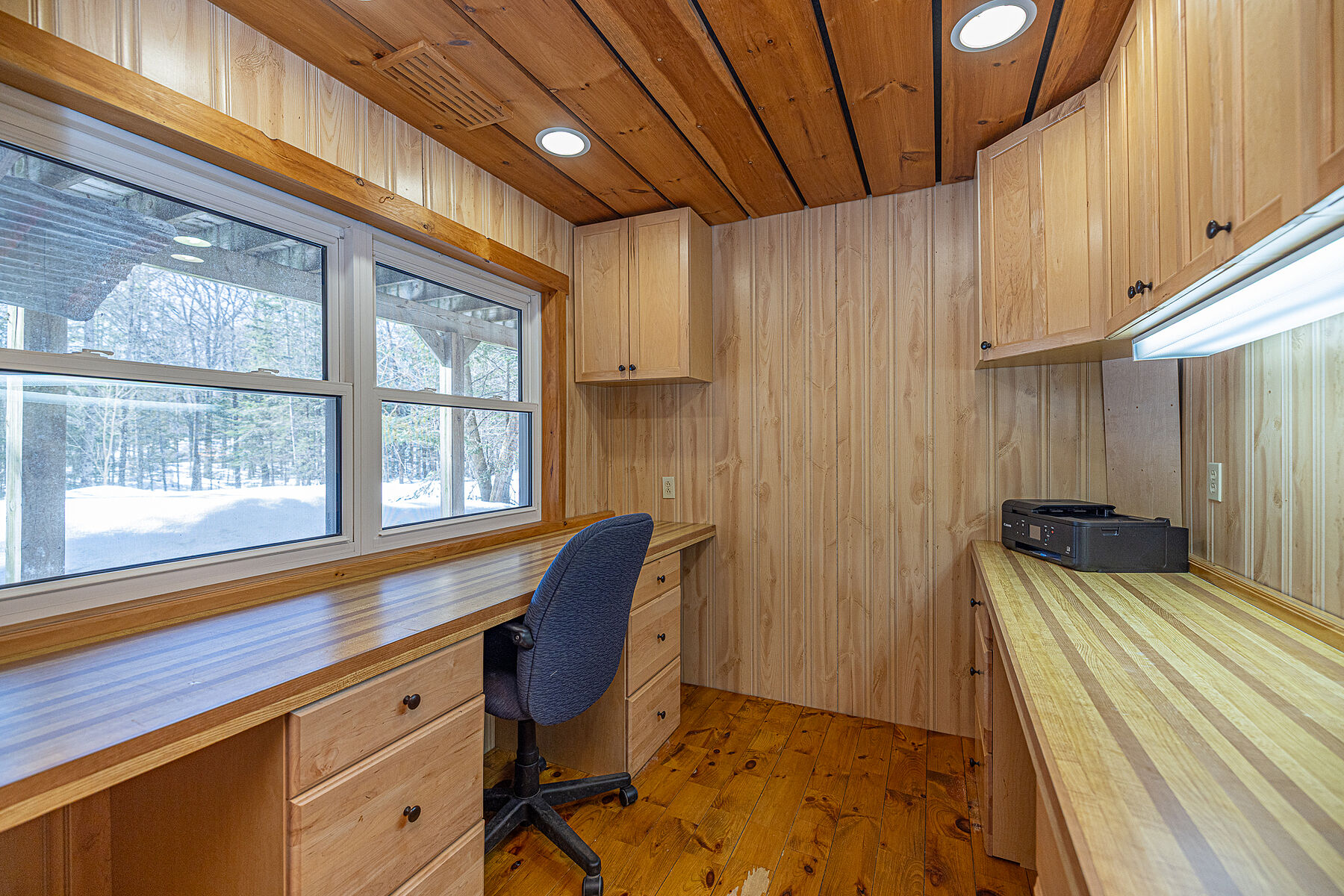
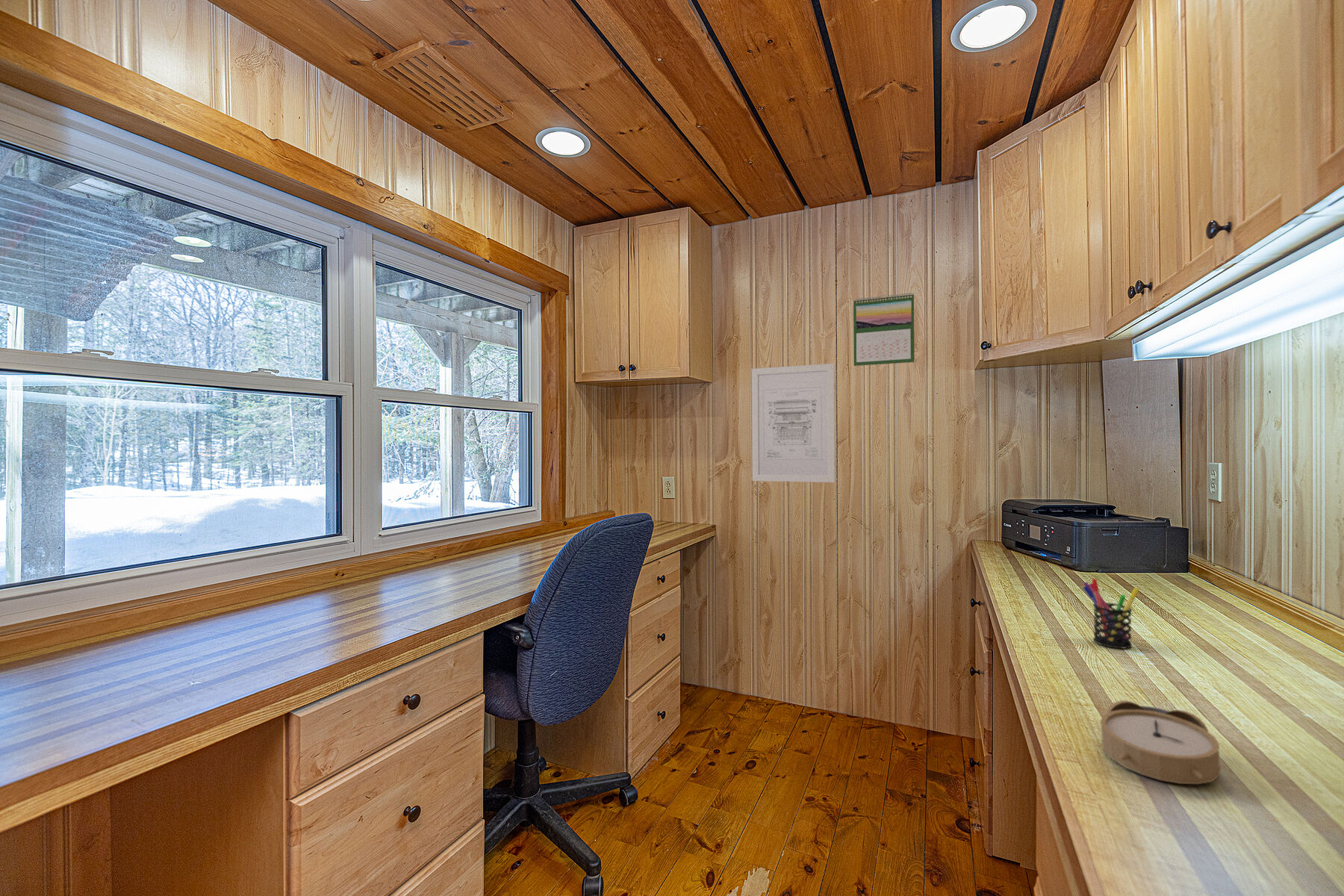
+ pen holder (1112, 612)
+ calendar (883, 329)
+ wall art (791, 423)
+ alarm clock (1157, 735)
